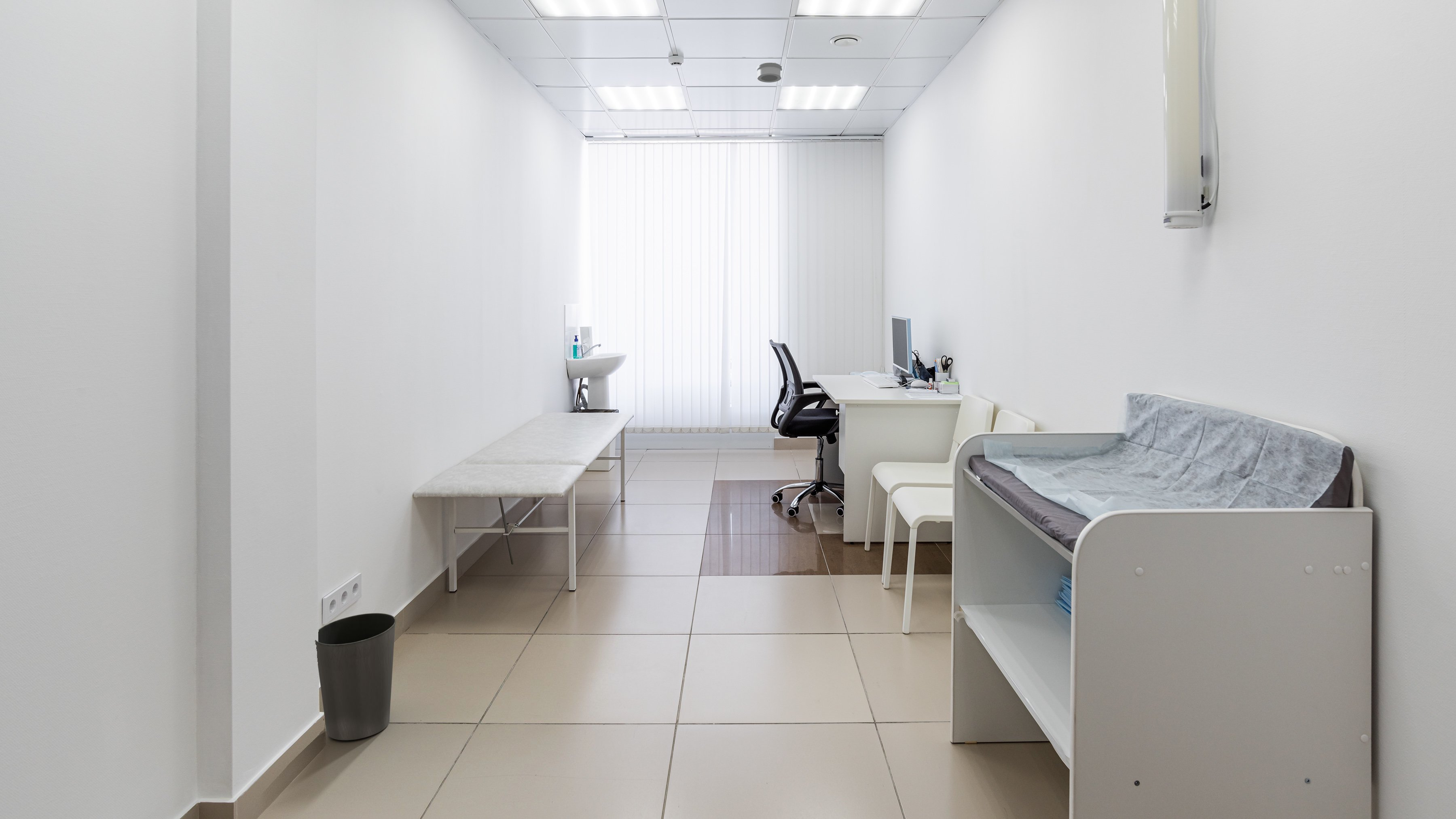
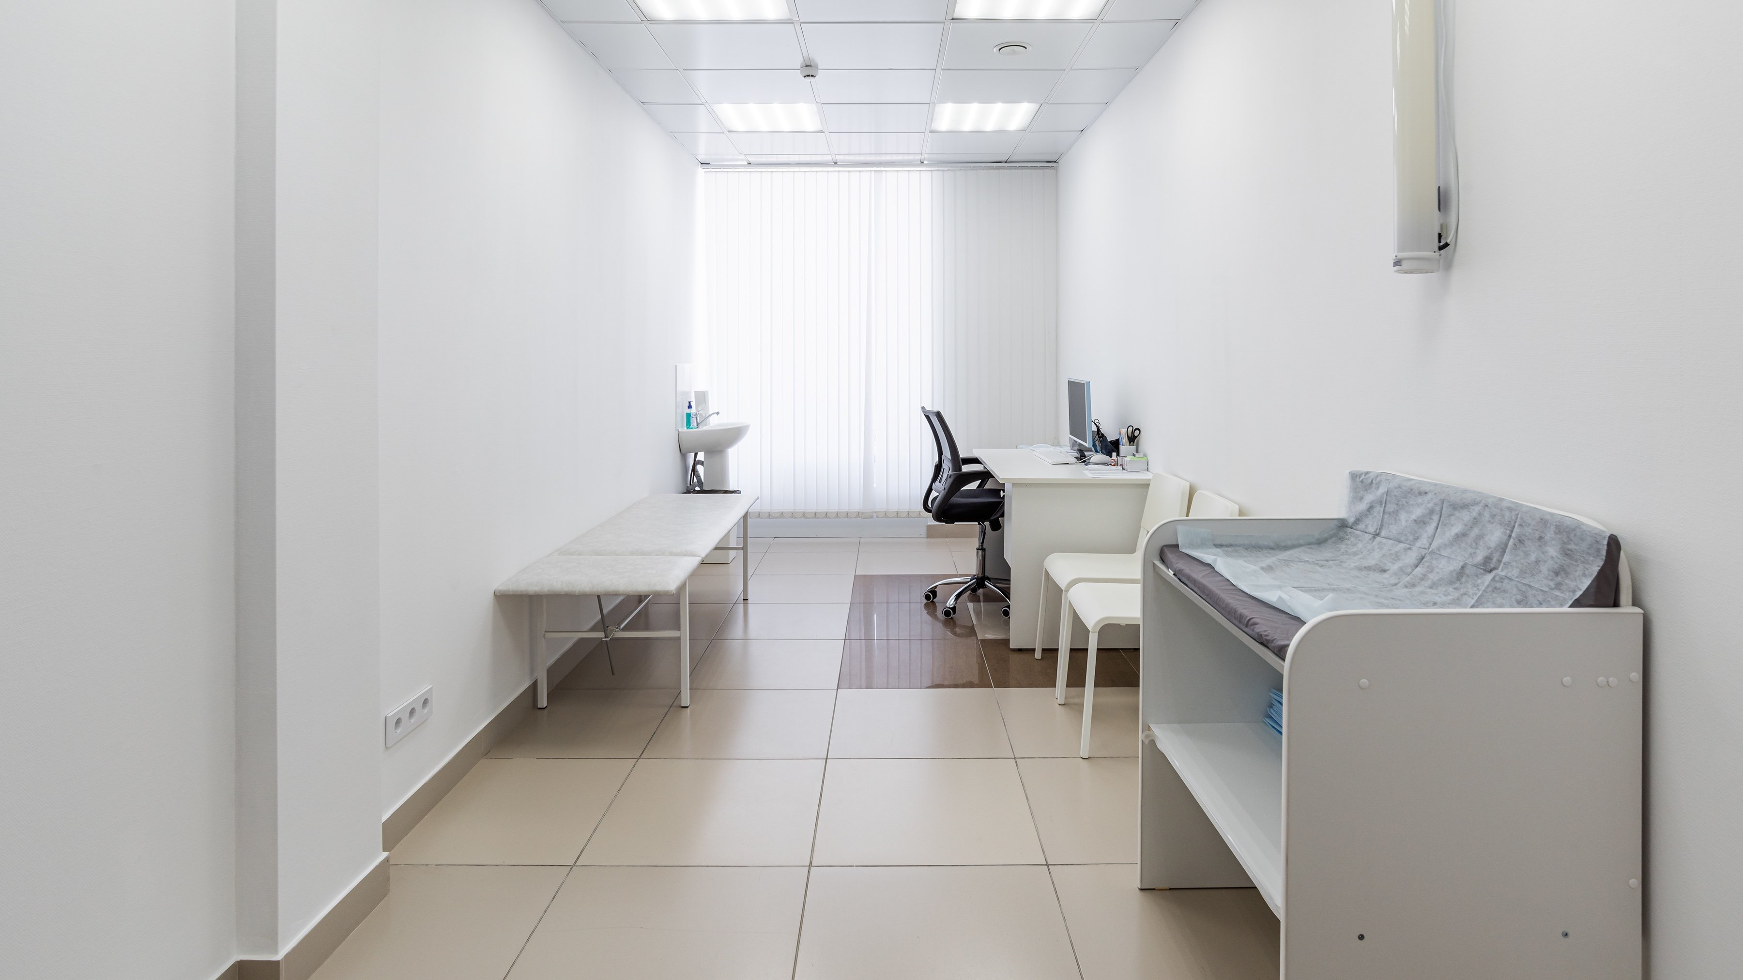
- waste basket (357, 677)
- smoke detector (769, 71)
